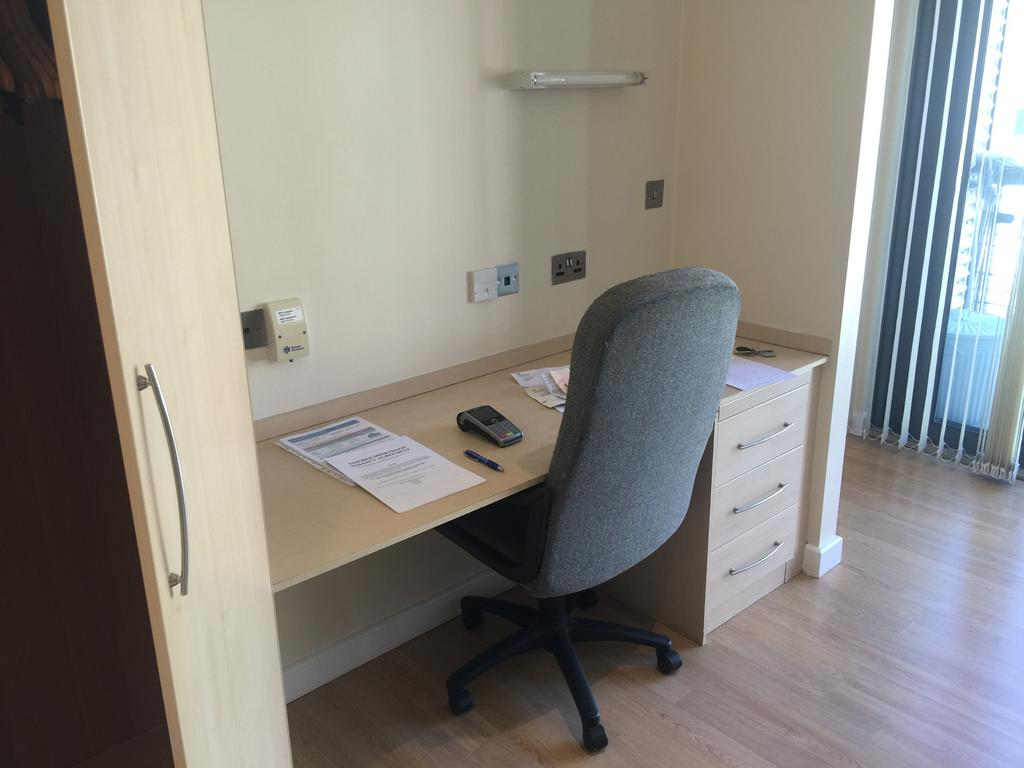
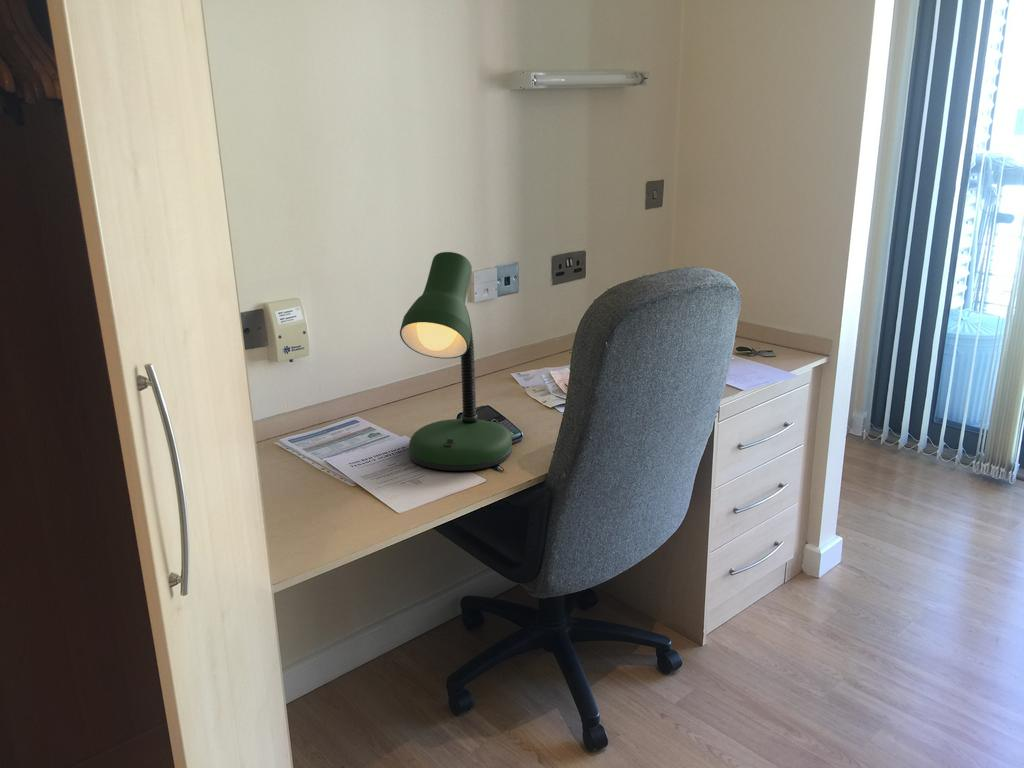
+ desk lamp (451, 357)
